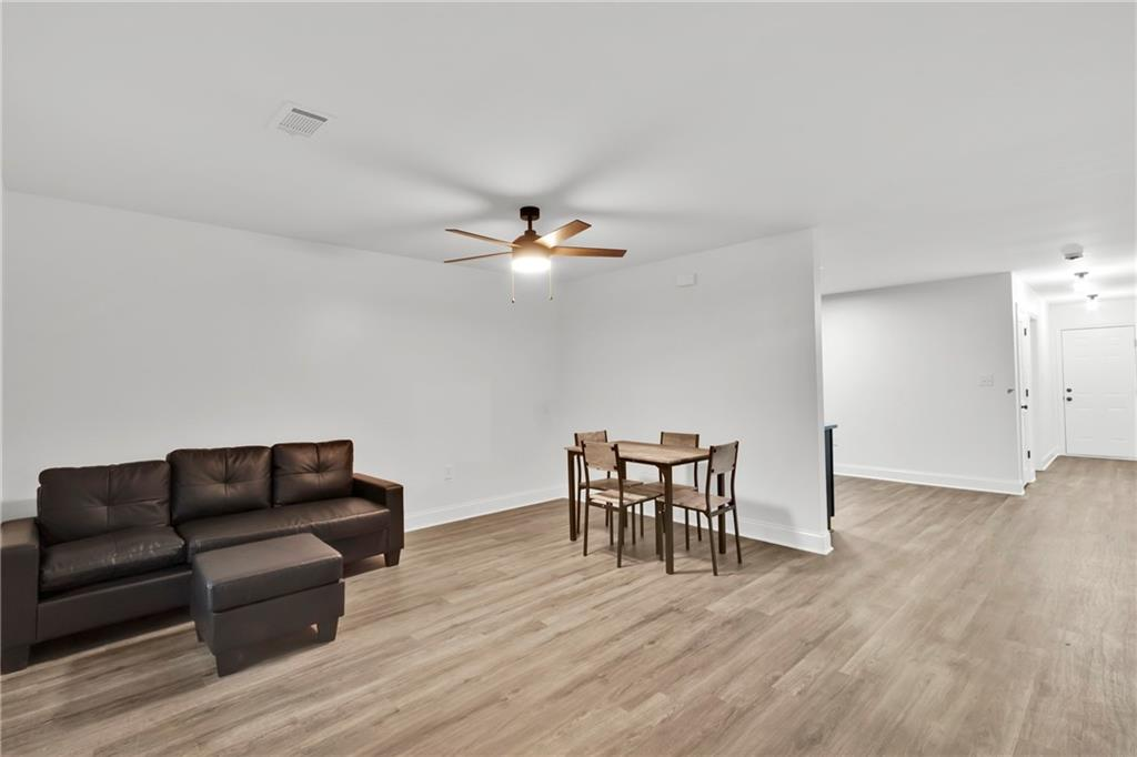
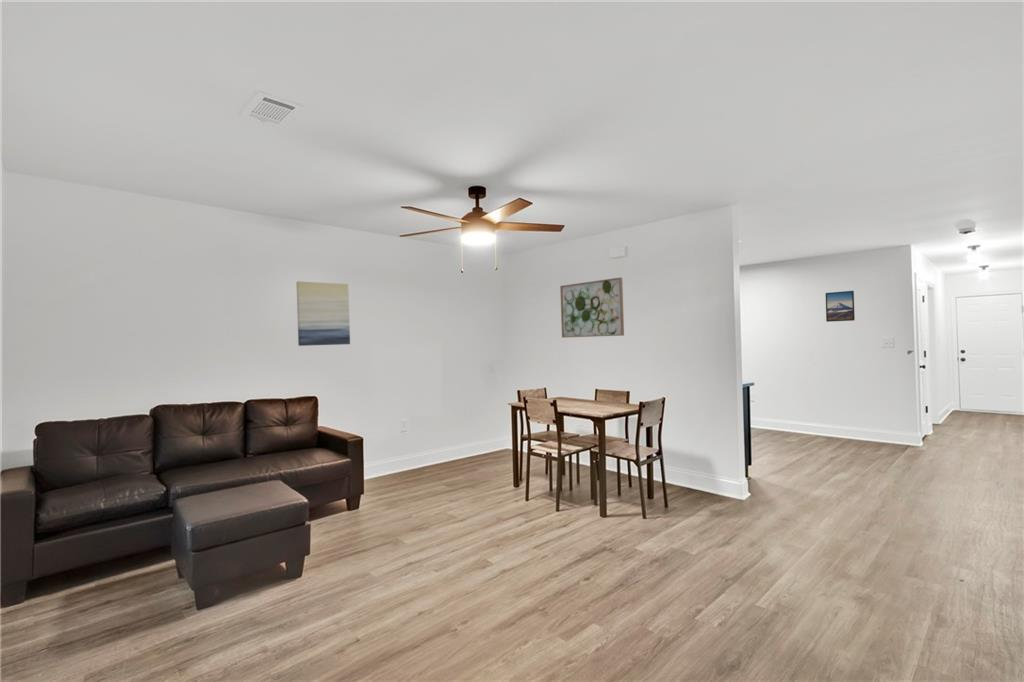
+ wall art (324, 314)
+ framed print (839, 306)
+ wall art (589, 309)
